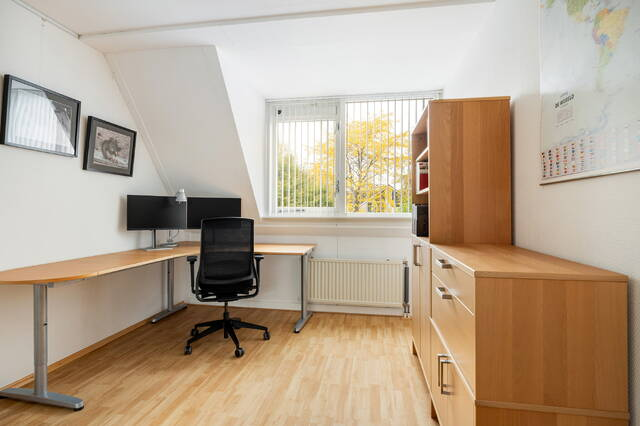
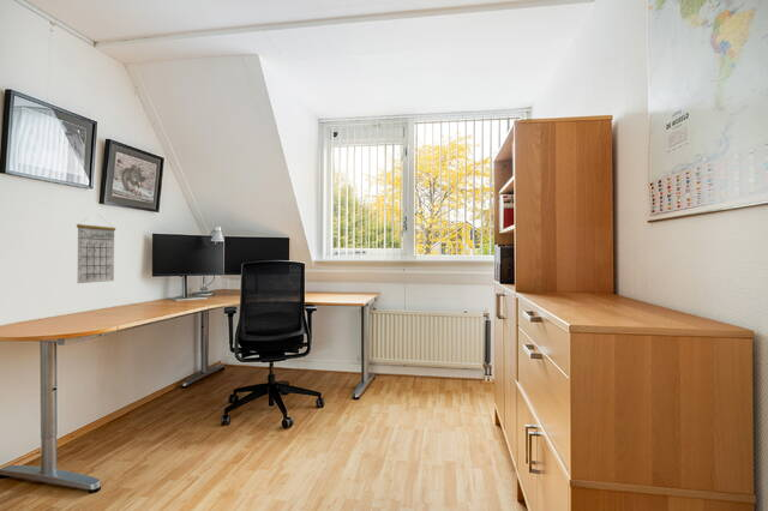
+ calendar (96, 247)
